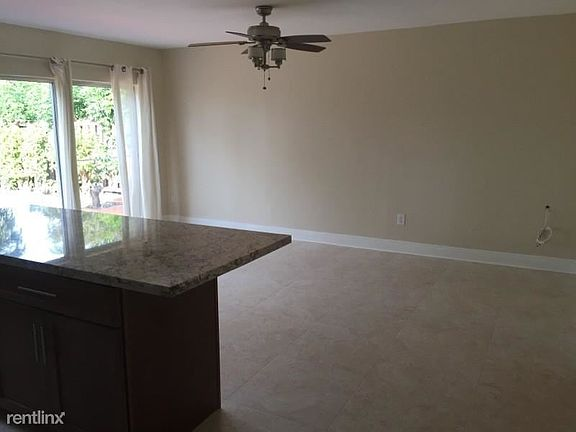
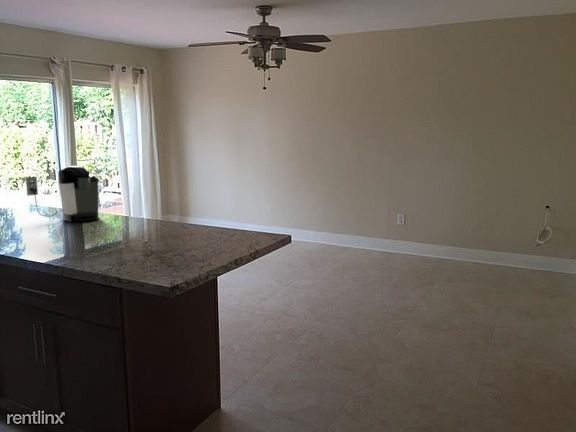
+ coffee maker (68, 193)
